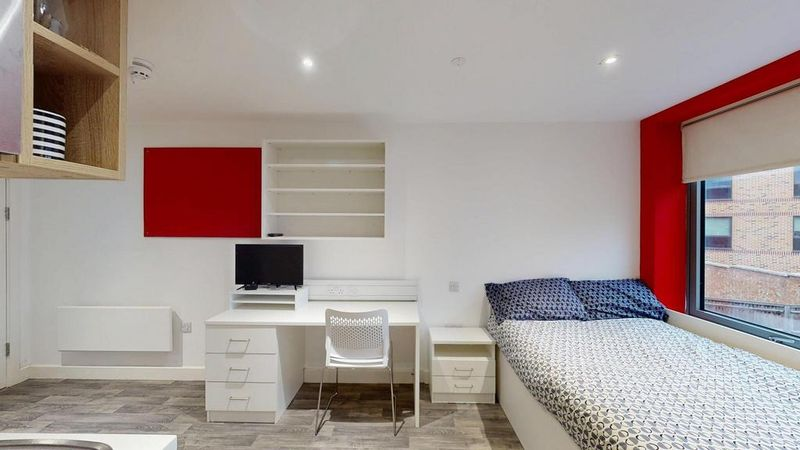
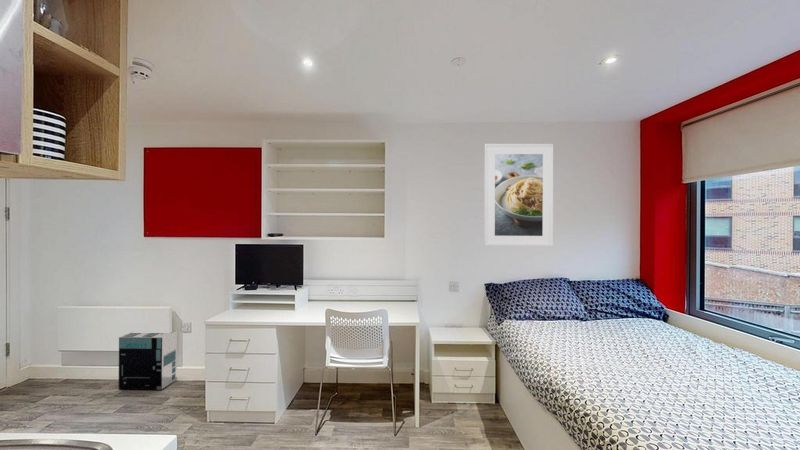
+ cardboard box (148, 359)
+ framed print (518, 194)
